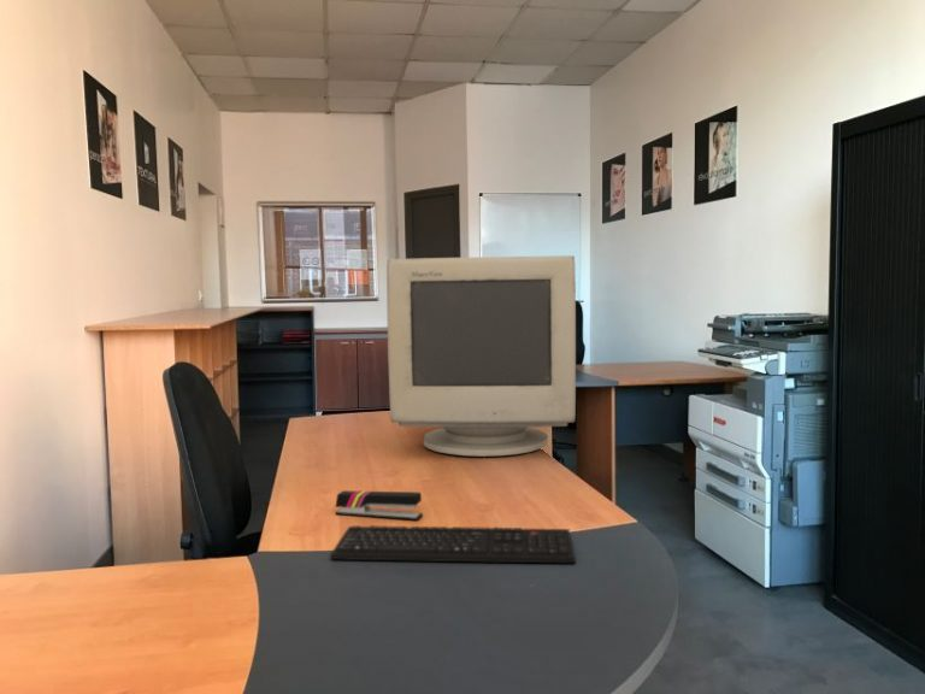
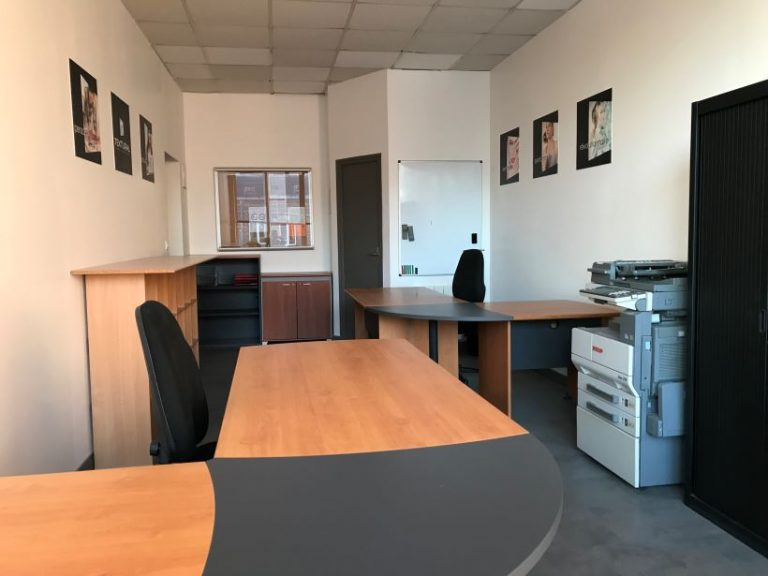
- keyboard (454, 541)
- stapler (378, 502)
- computer monitor (484, 351)
